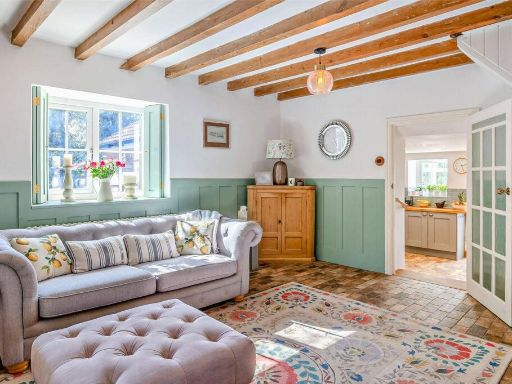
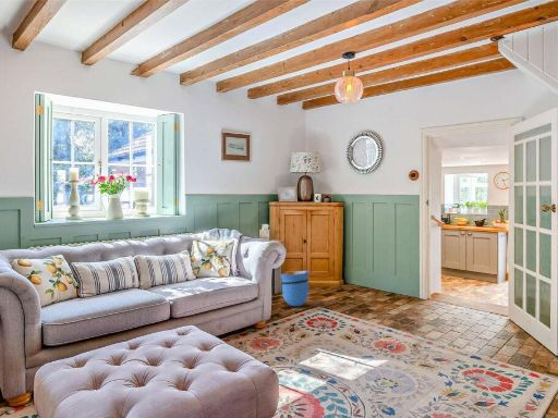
+ sun visor (294, 288)
